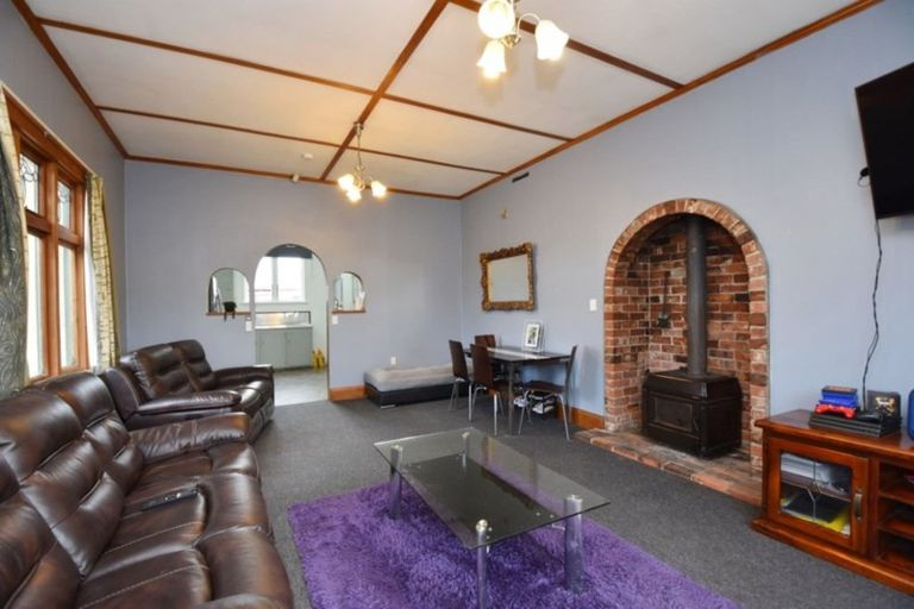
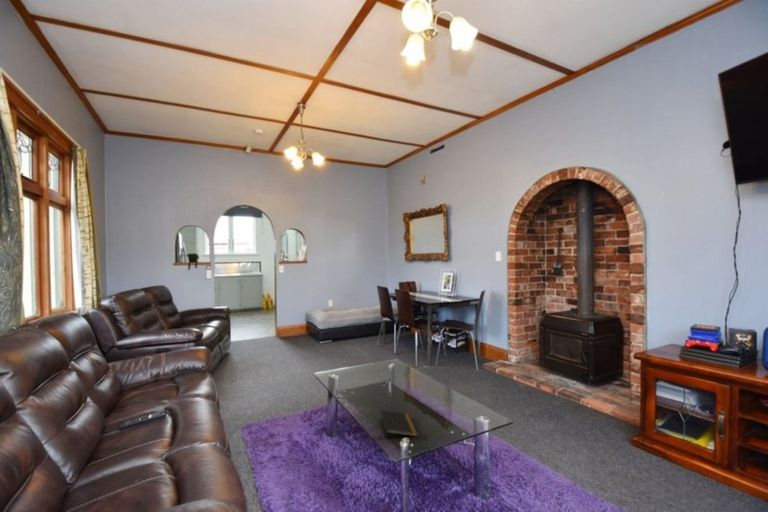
+ notepad (398, 422)
